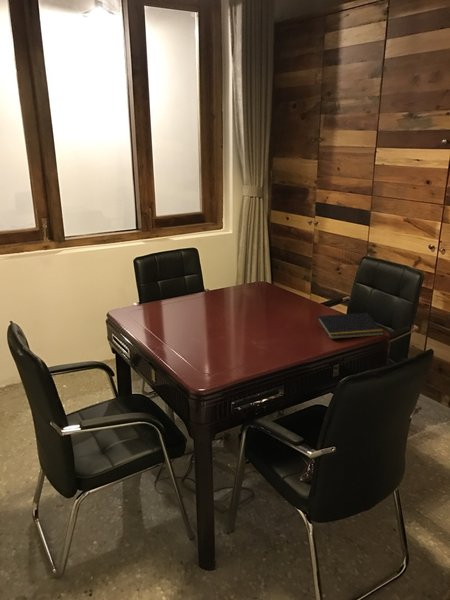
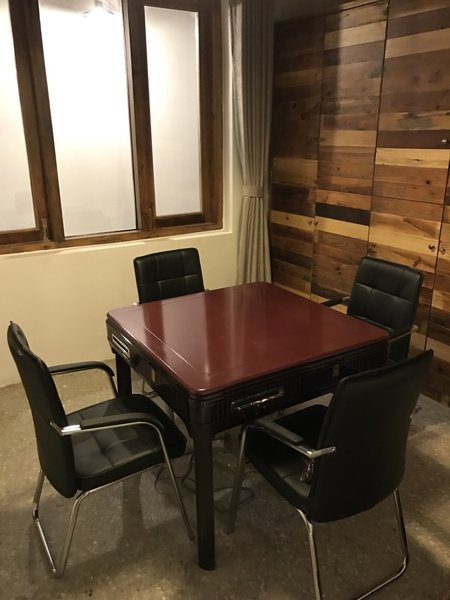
- notepad (349, 325)
